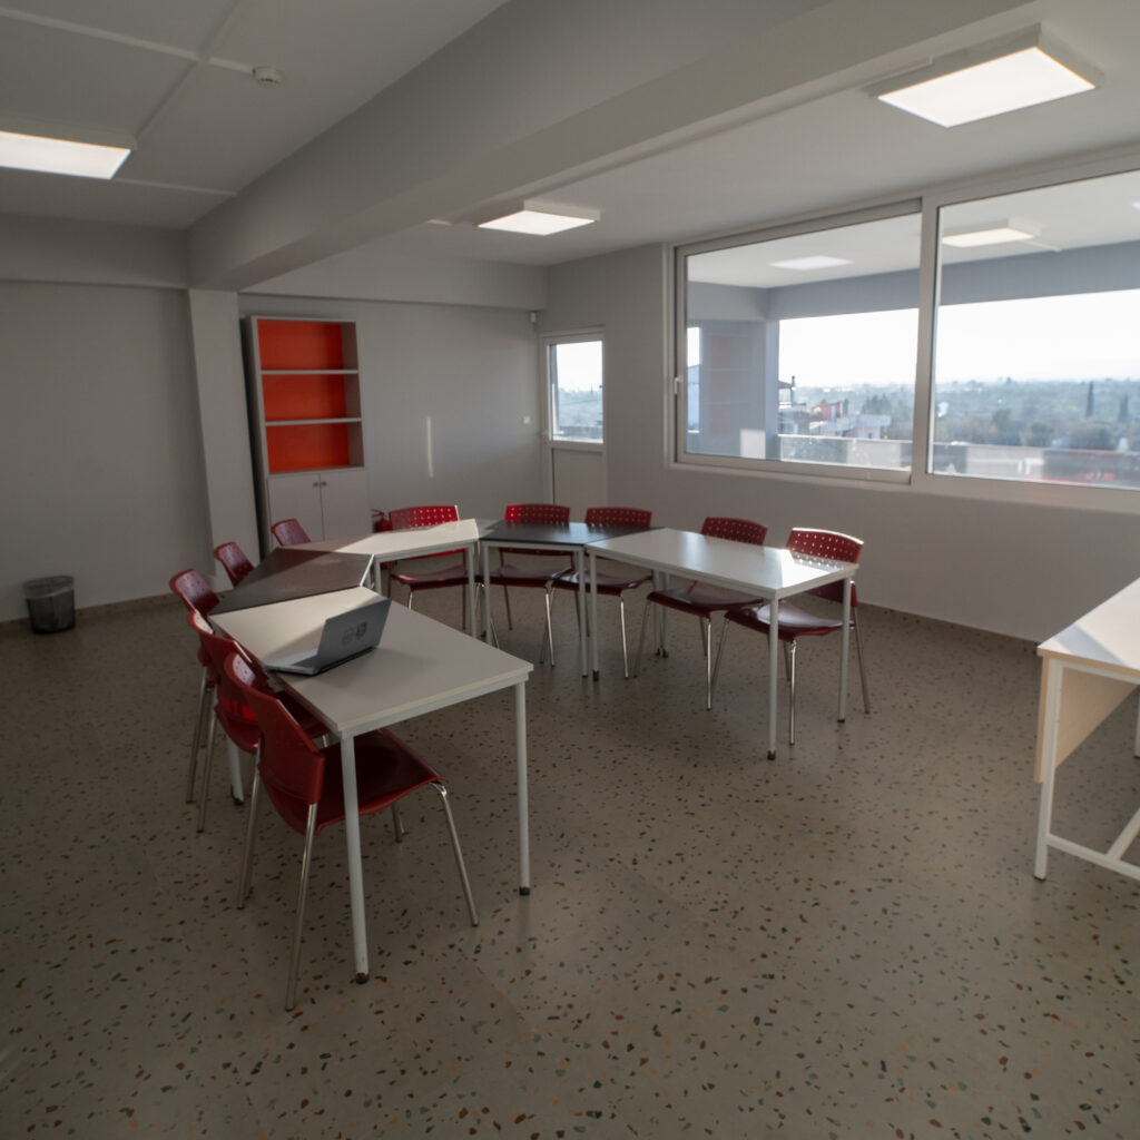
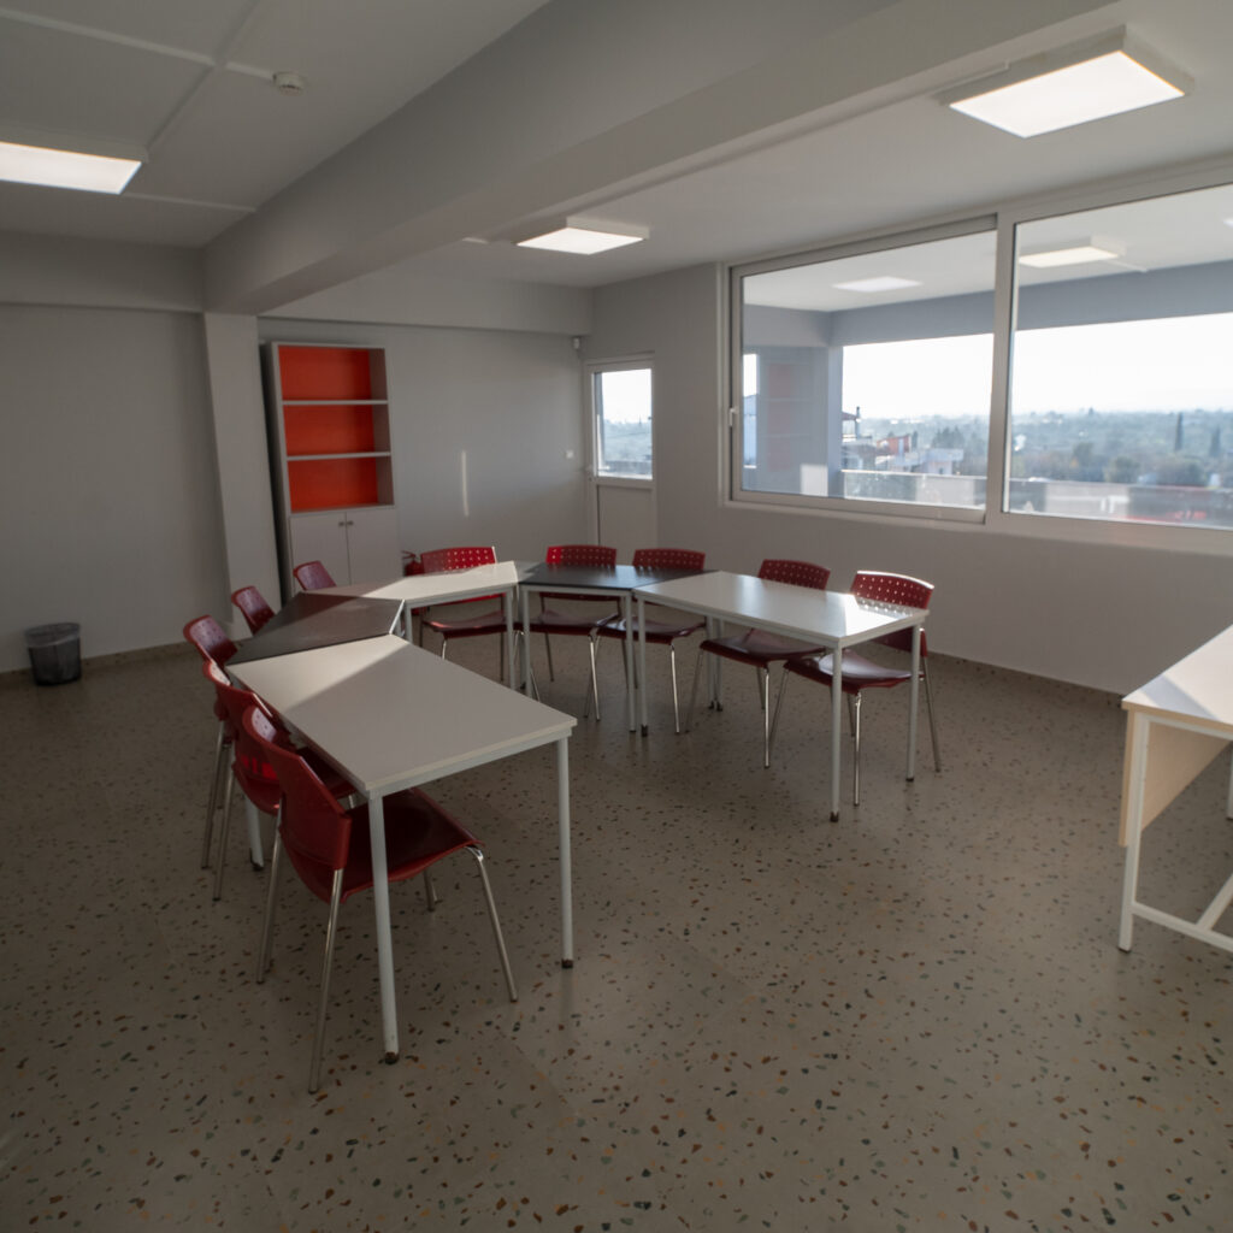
- laptop (331, 631)
